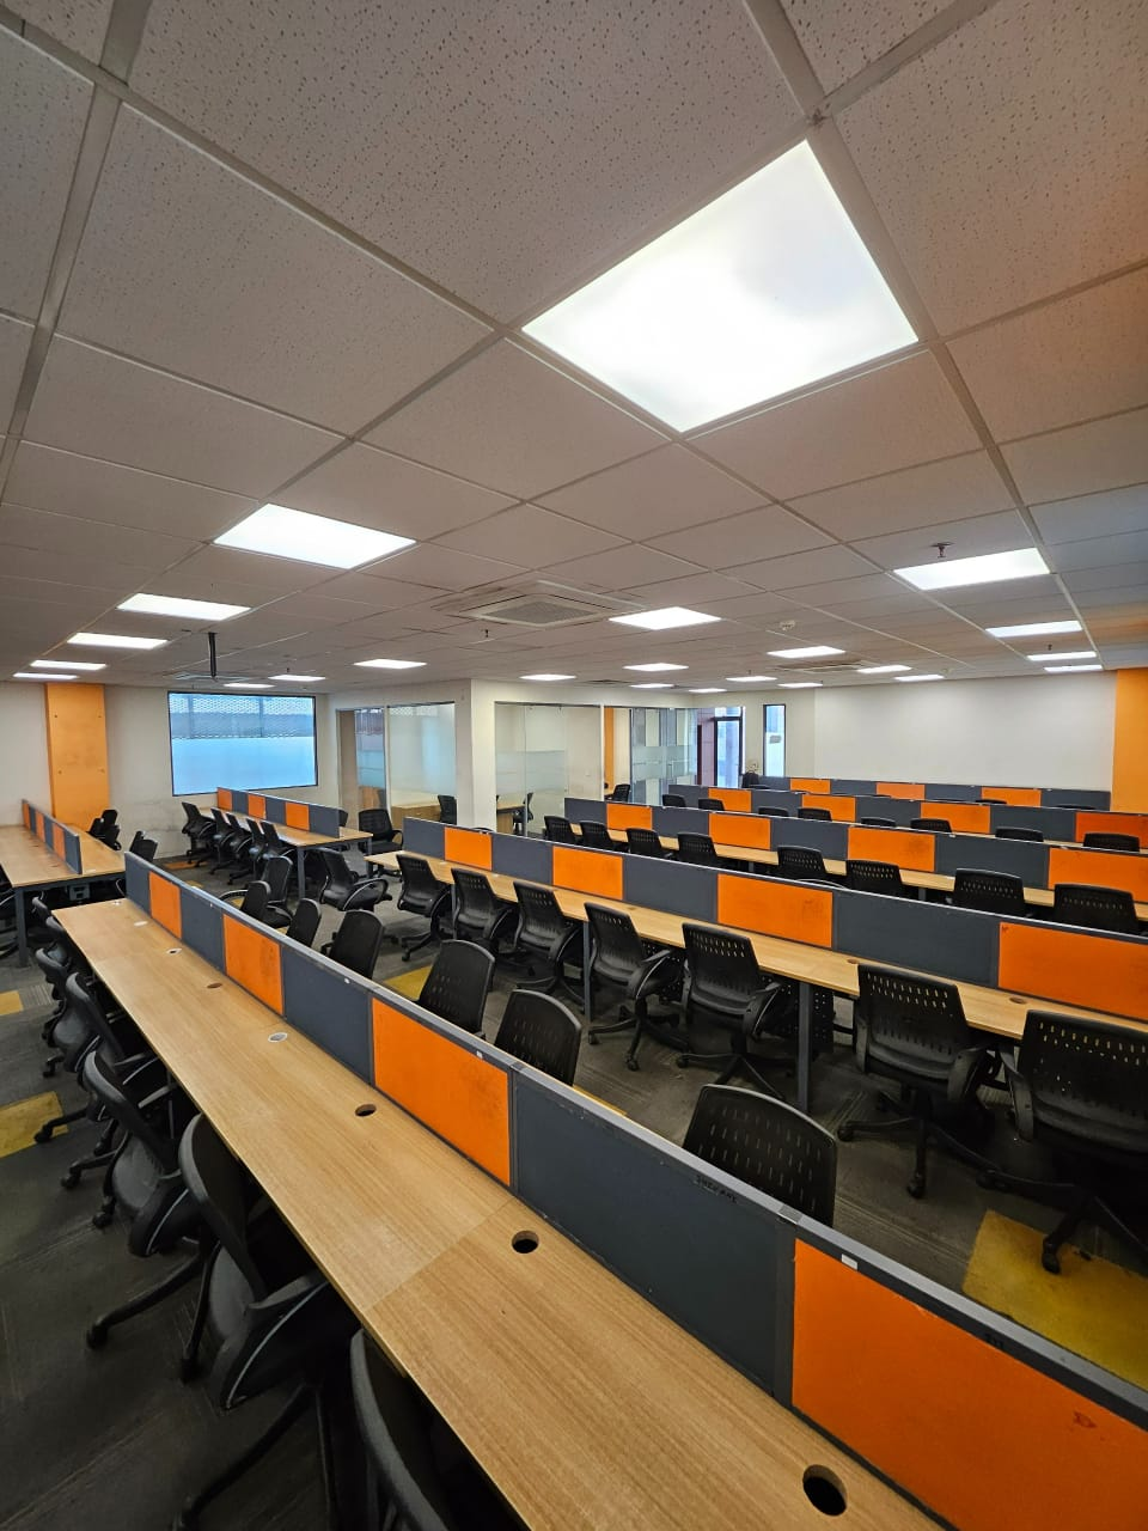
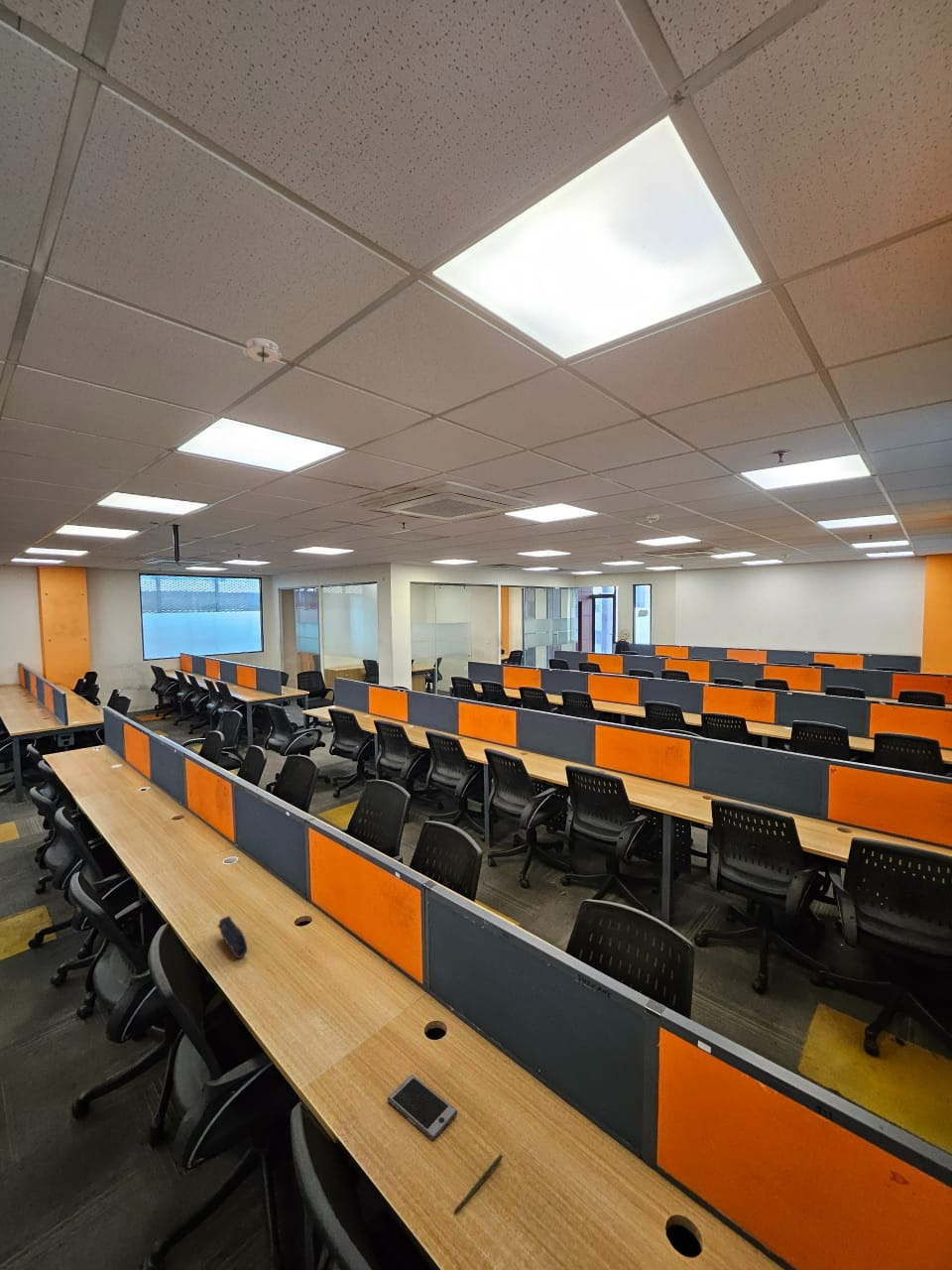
+ smoke detector (261, 350)
+ smartphone (421, 1105)
+ pen (480, 1182)
+ pencil case (233, 937)
